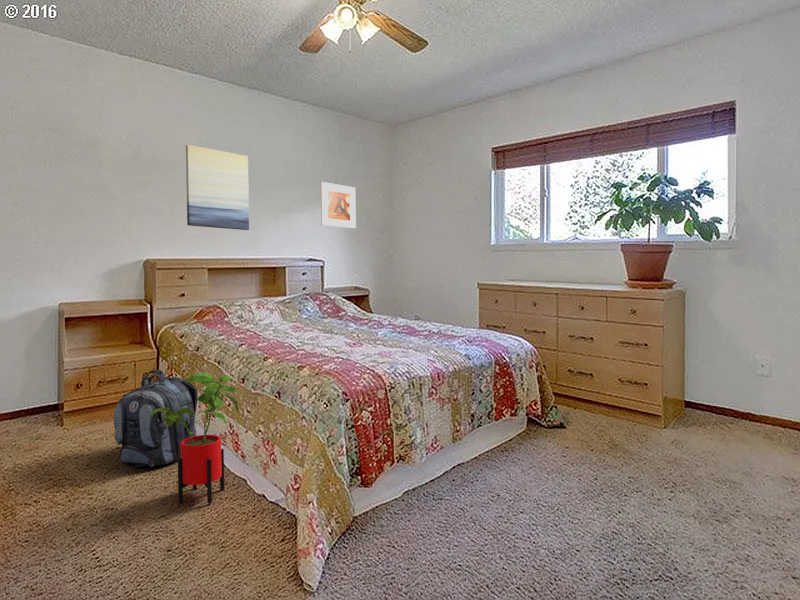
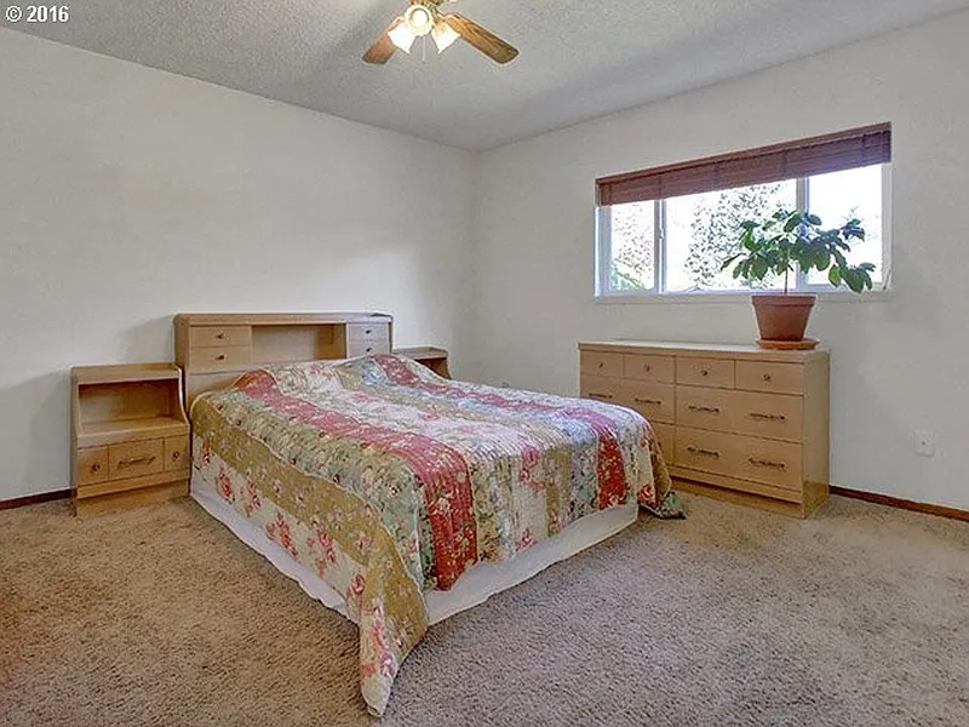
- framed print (338, 205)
- backpack (159, 412)
- house plant (200, 435)
- wall art (218, 189)
